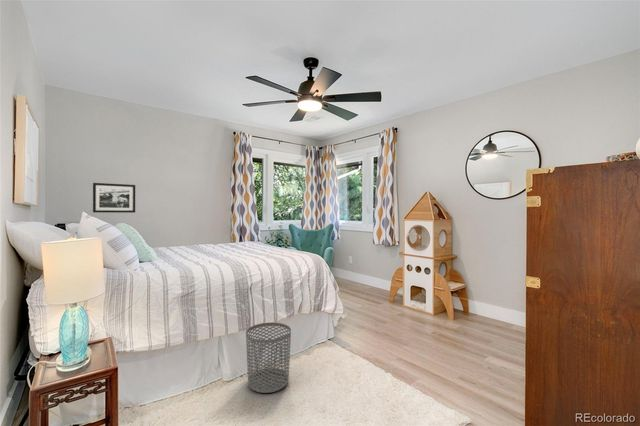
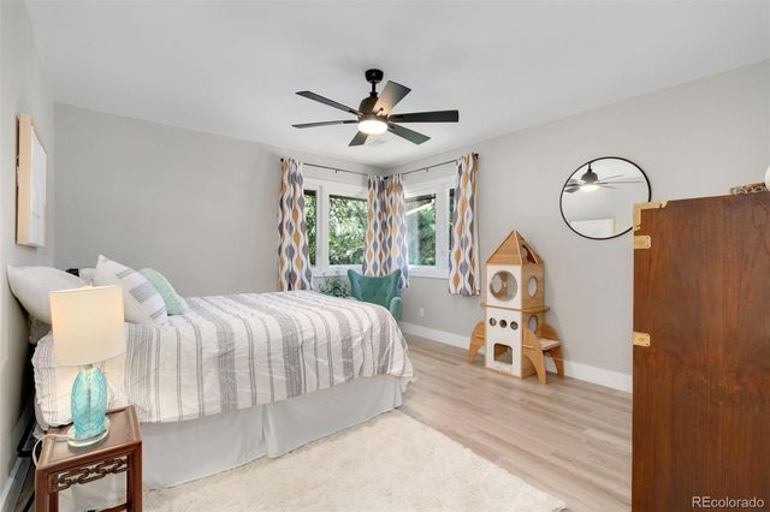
- waste bin (268, 356)
- picture frame (114, 198)
